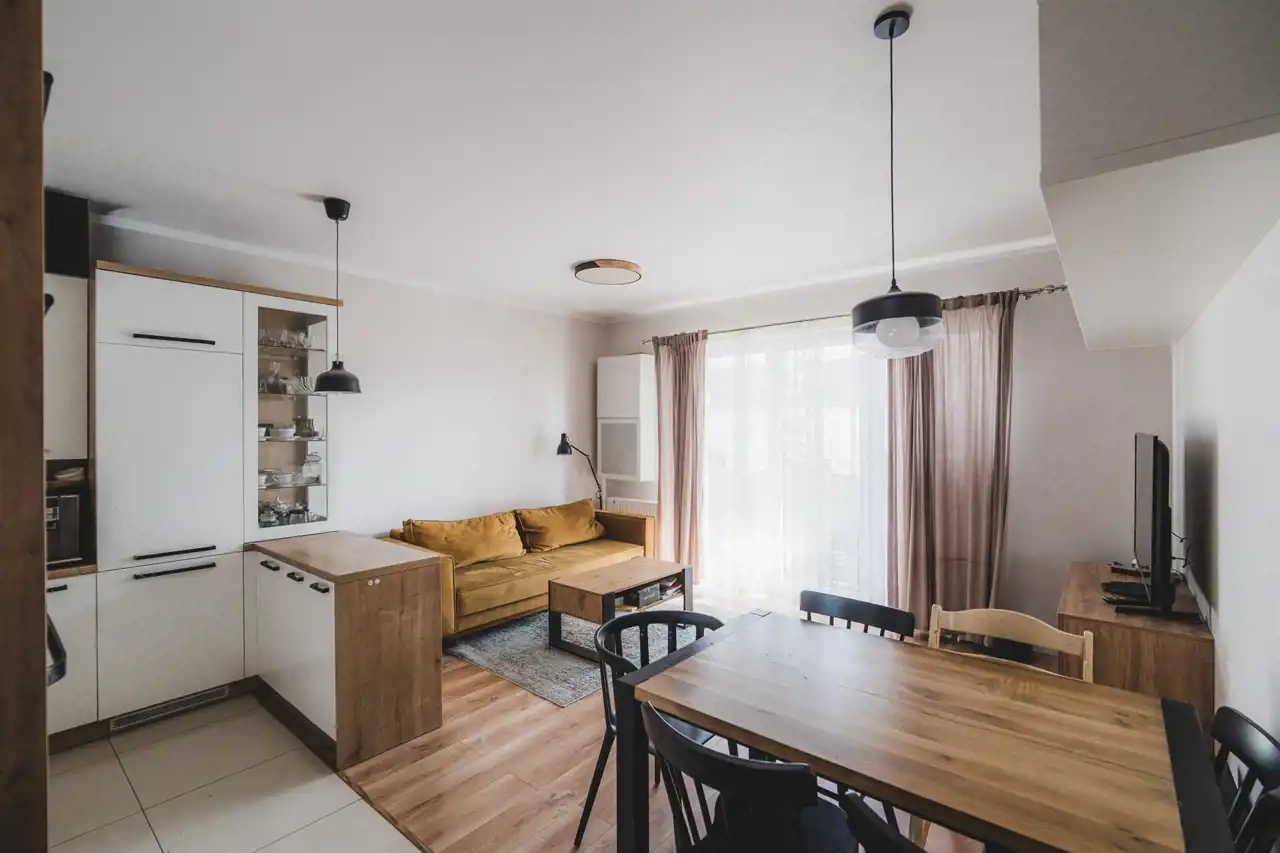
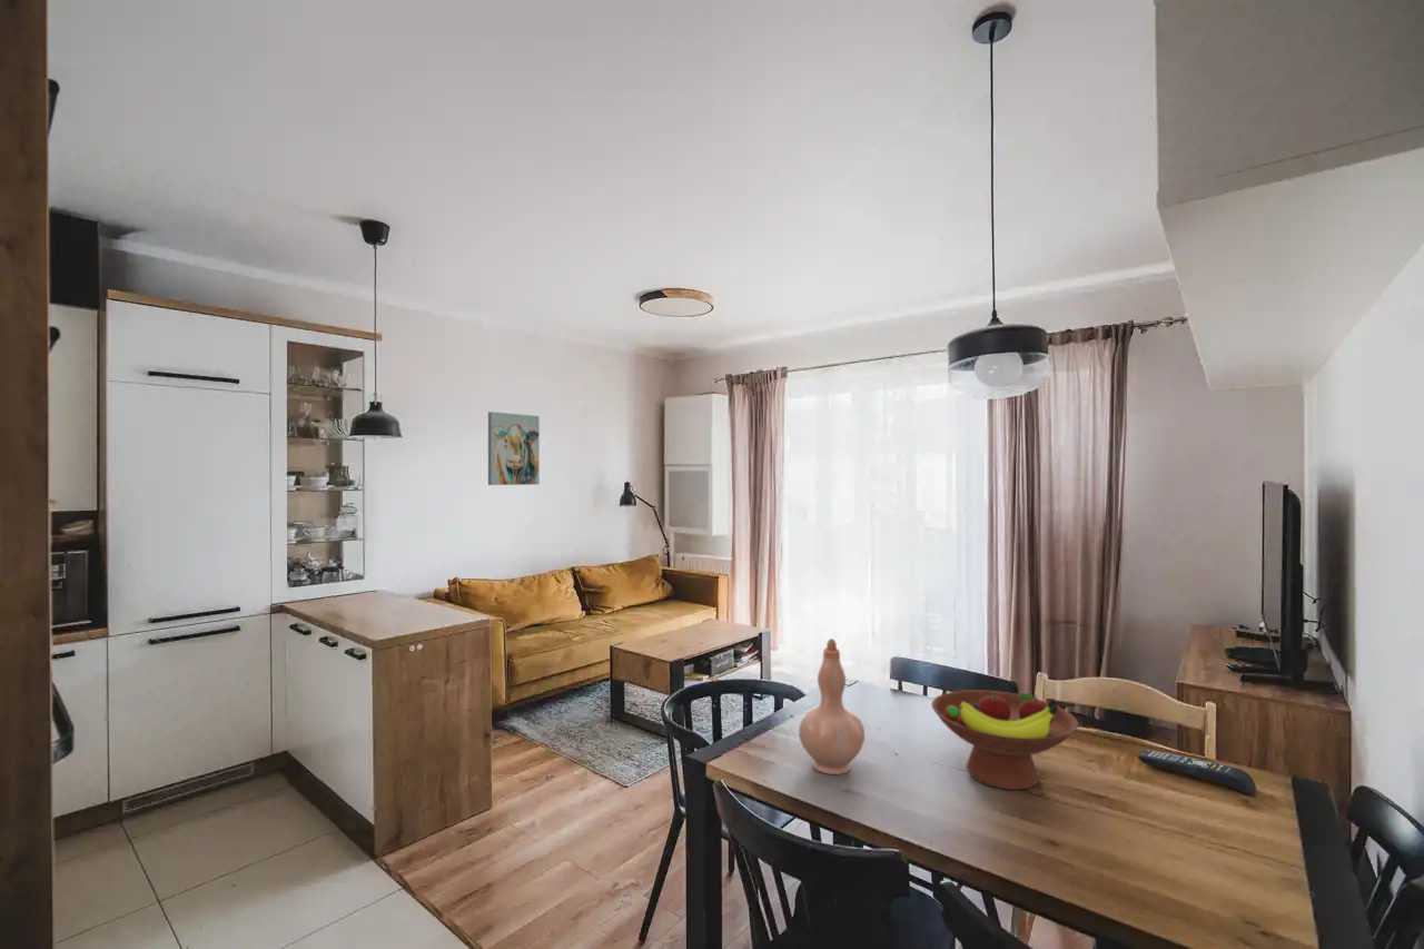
+ vase (831, 702)
+ remote control (1194, 768)
+ fruit bowl (1001, 731)
+ wall art (514, 449)
